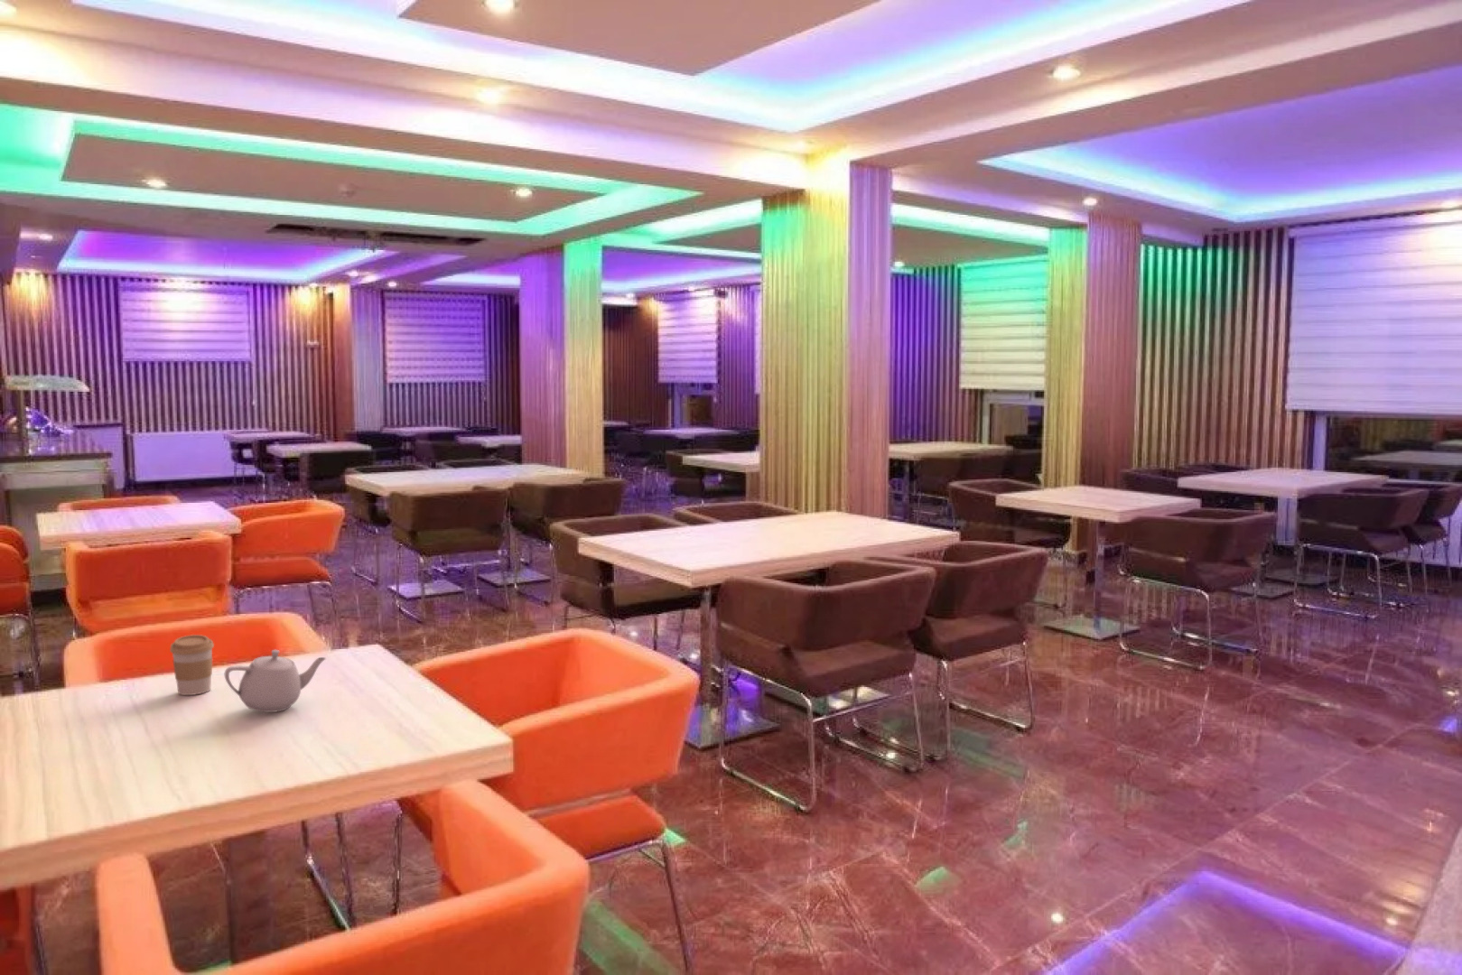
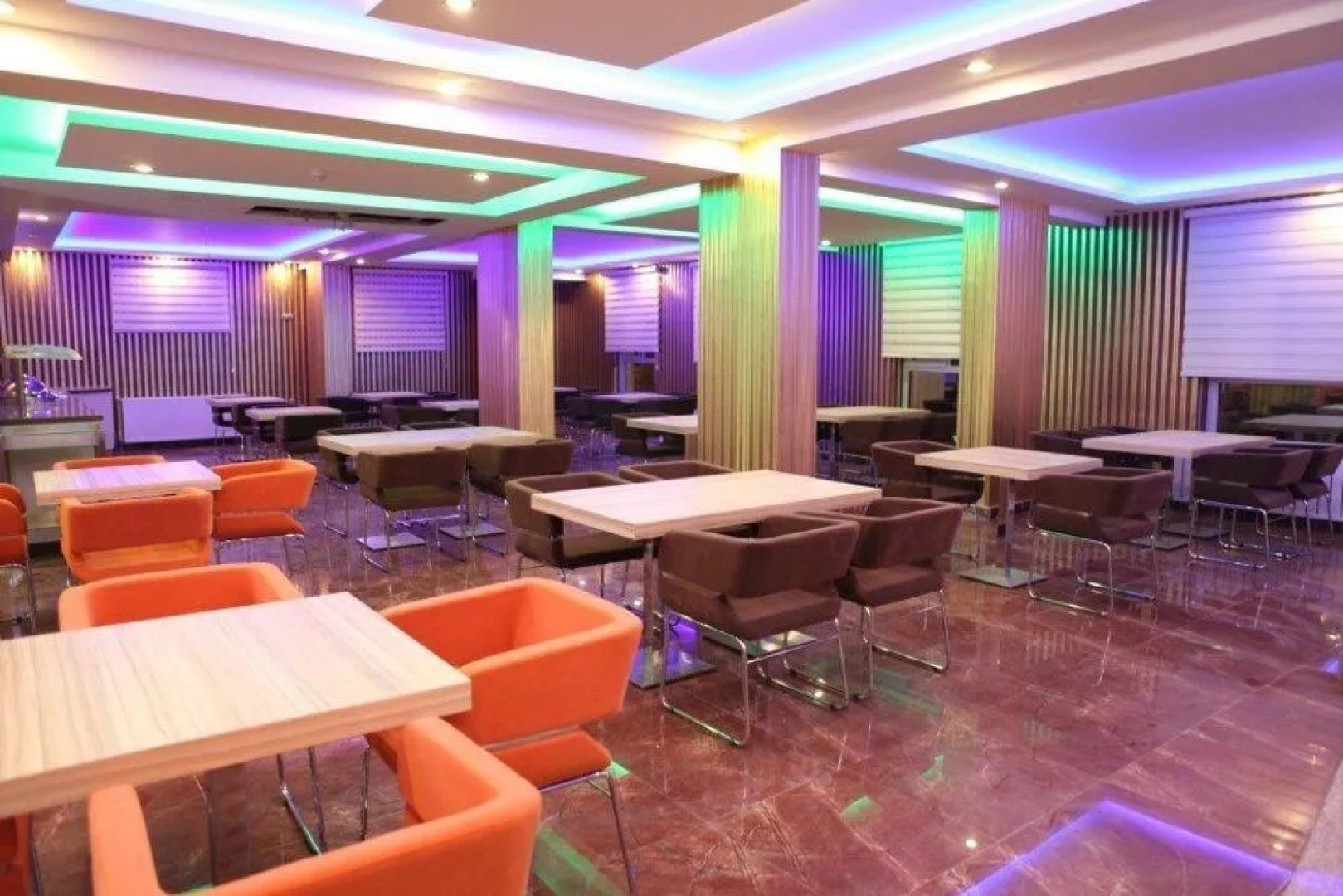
- coffee cup (193, 665)
- teapot (275, 677)
